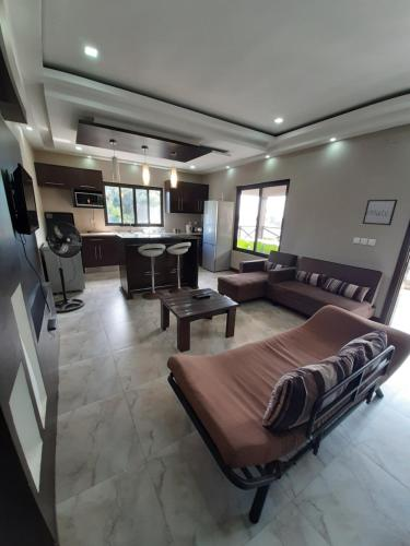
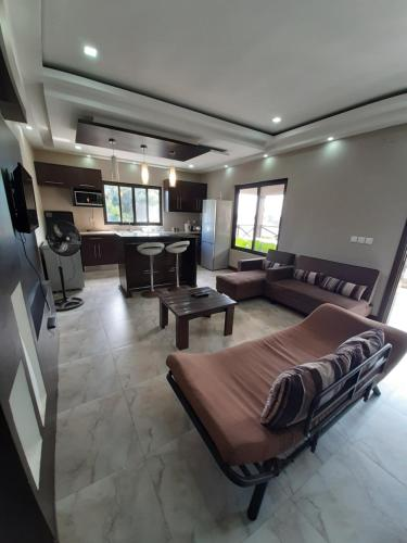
- wall art (378, 212)
